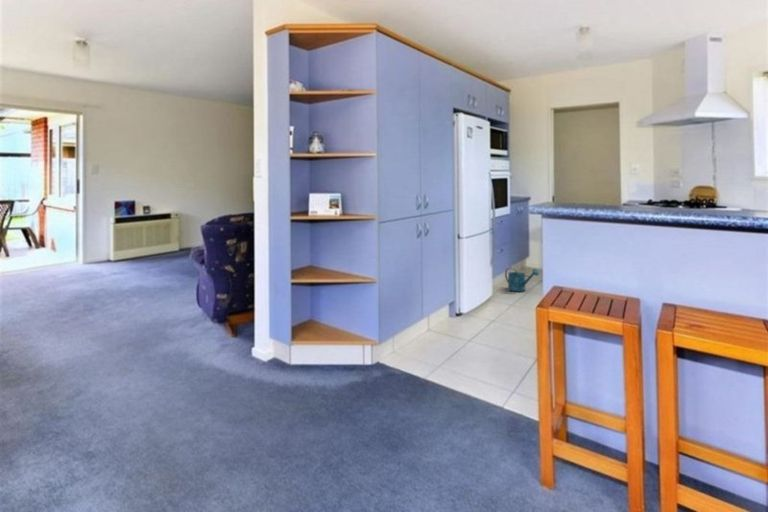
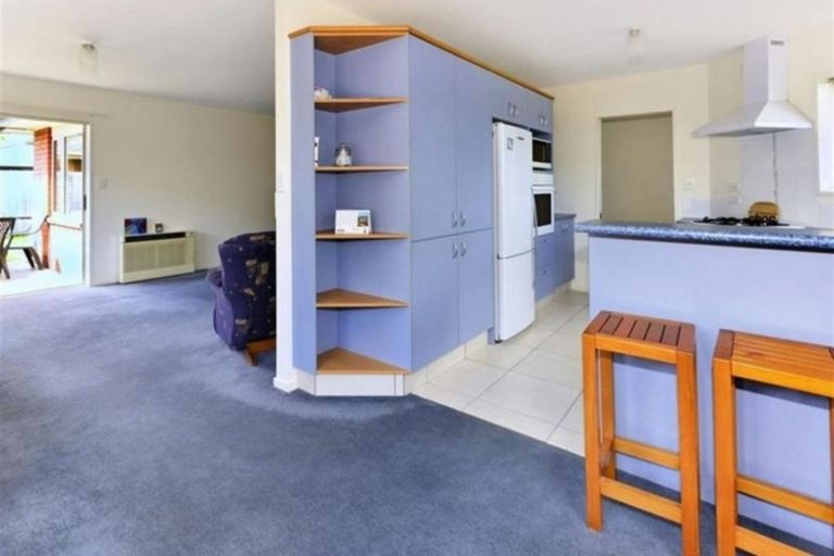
- watering can (521, 279)
